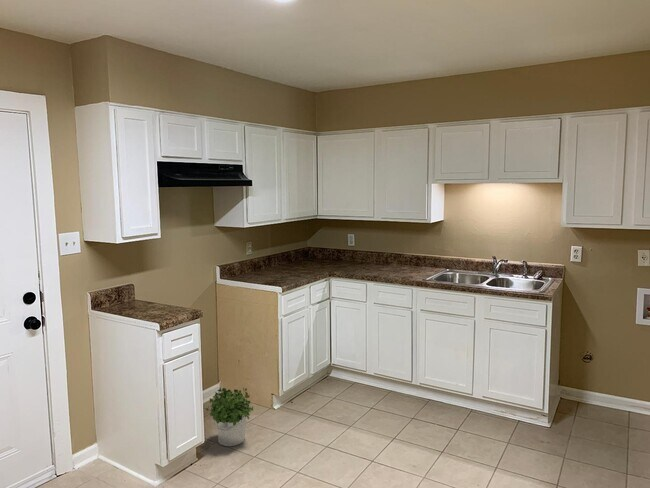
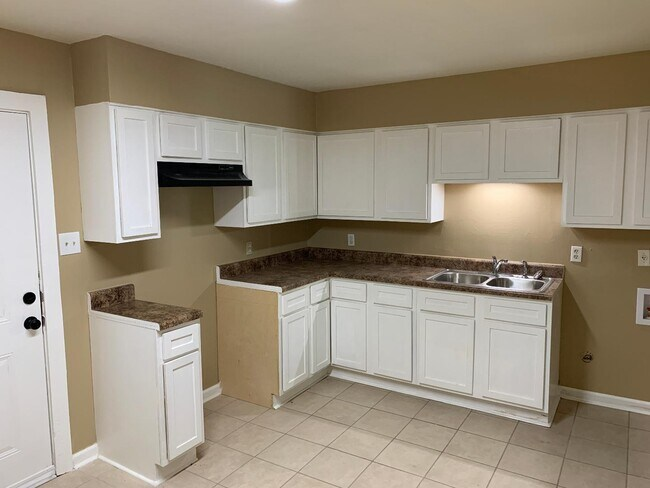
- potted plant (230, 415)
